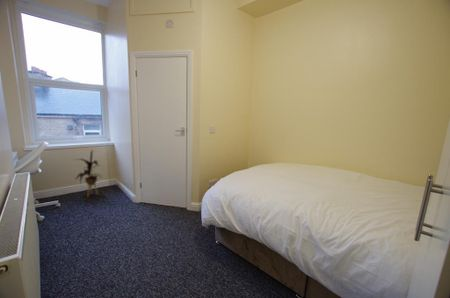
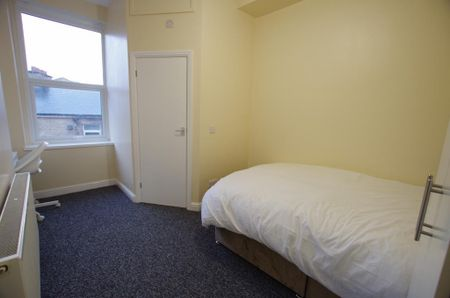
- house plant (88, 173)
